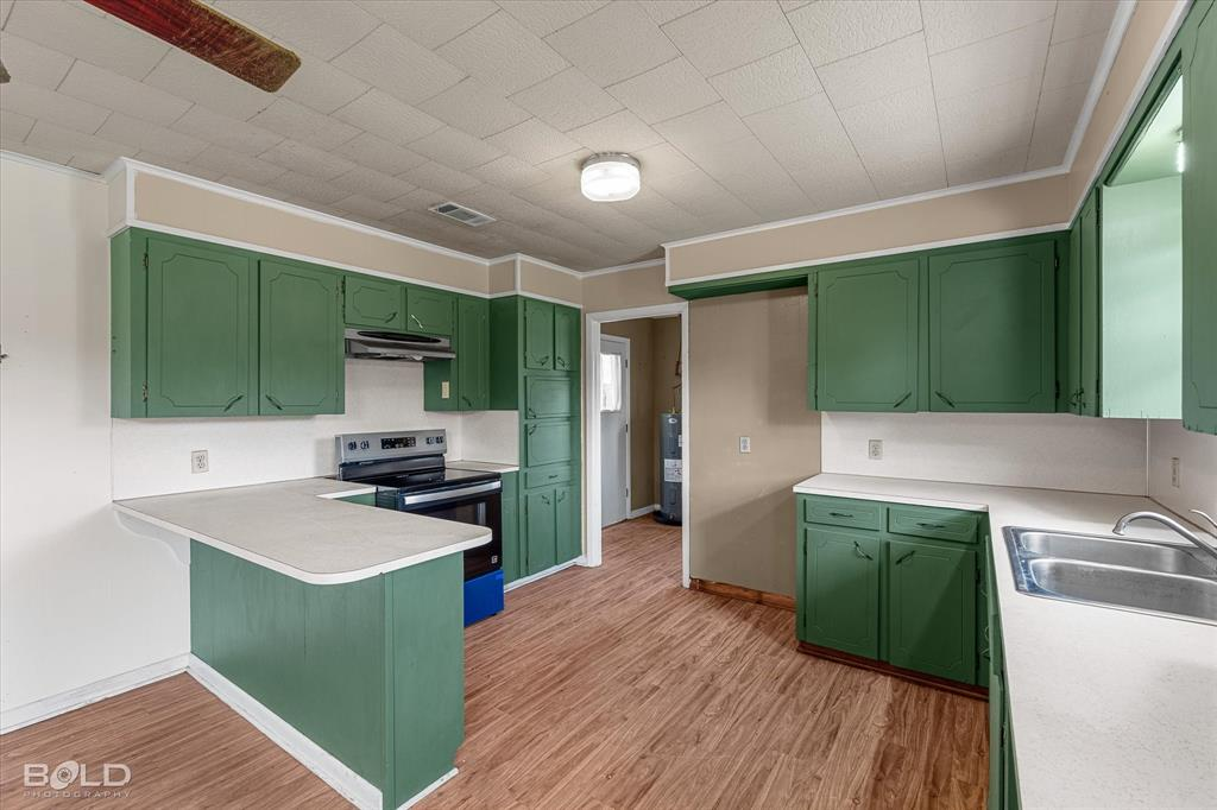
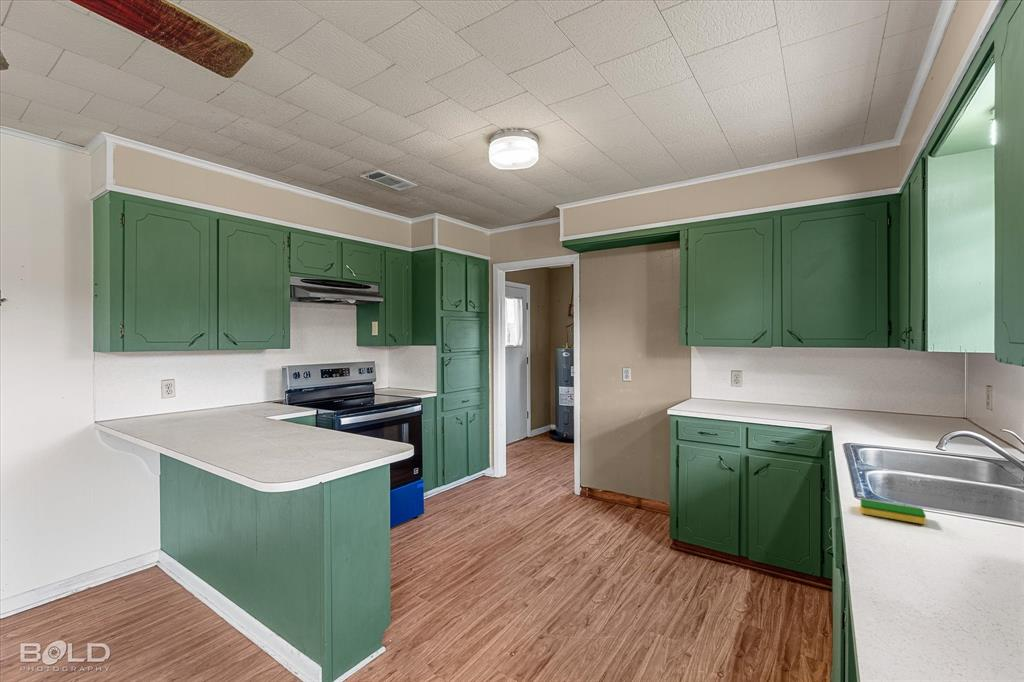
+ dish sponge (891, 510)
